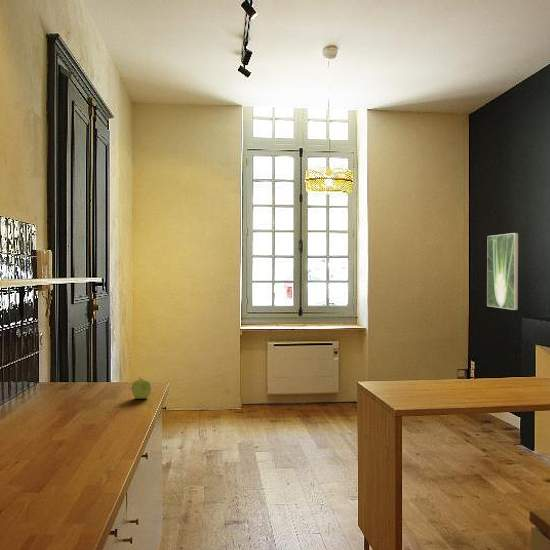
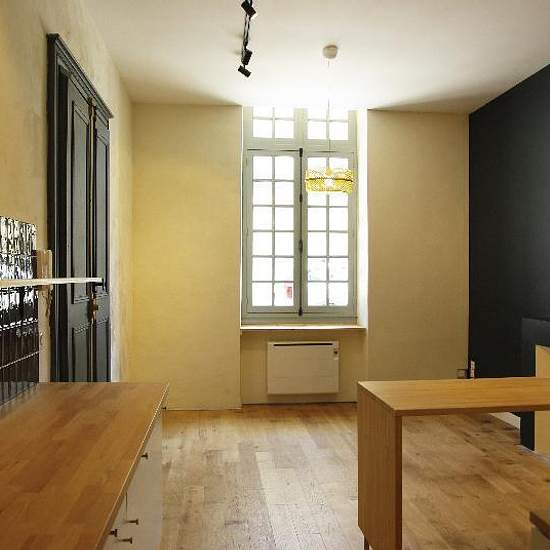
- fruit (141, 387)
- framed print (501, 271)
